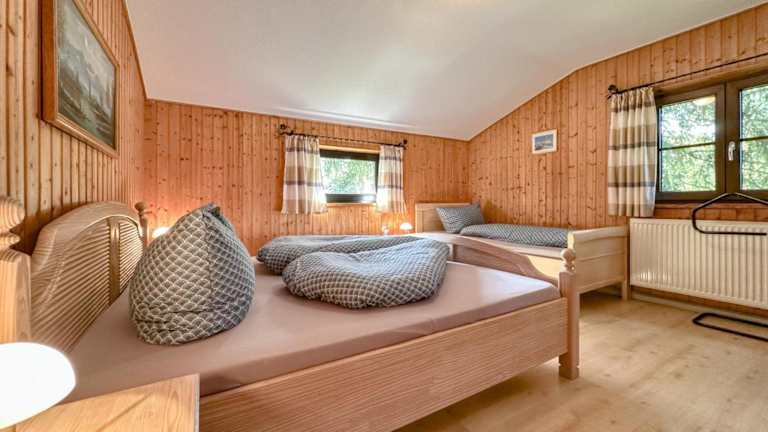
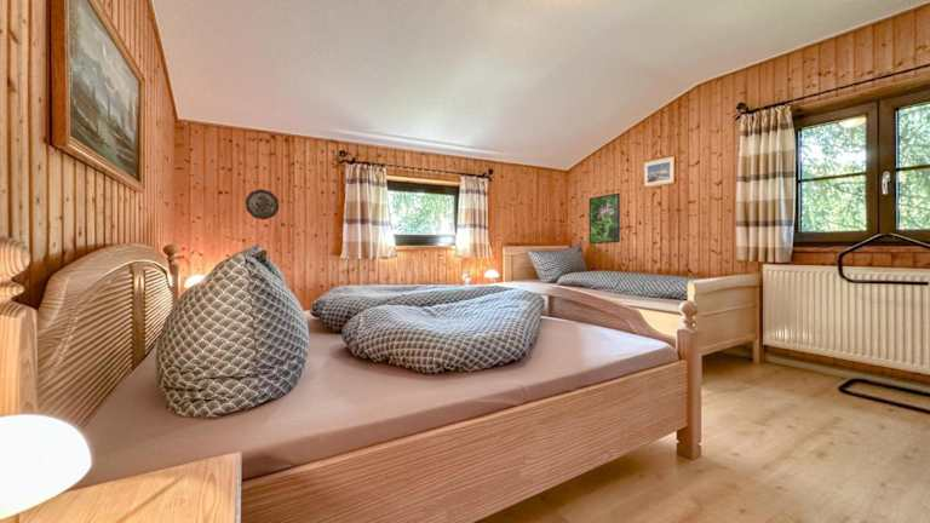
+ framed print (603, 219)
+ decorative plate (262, 205)
